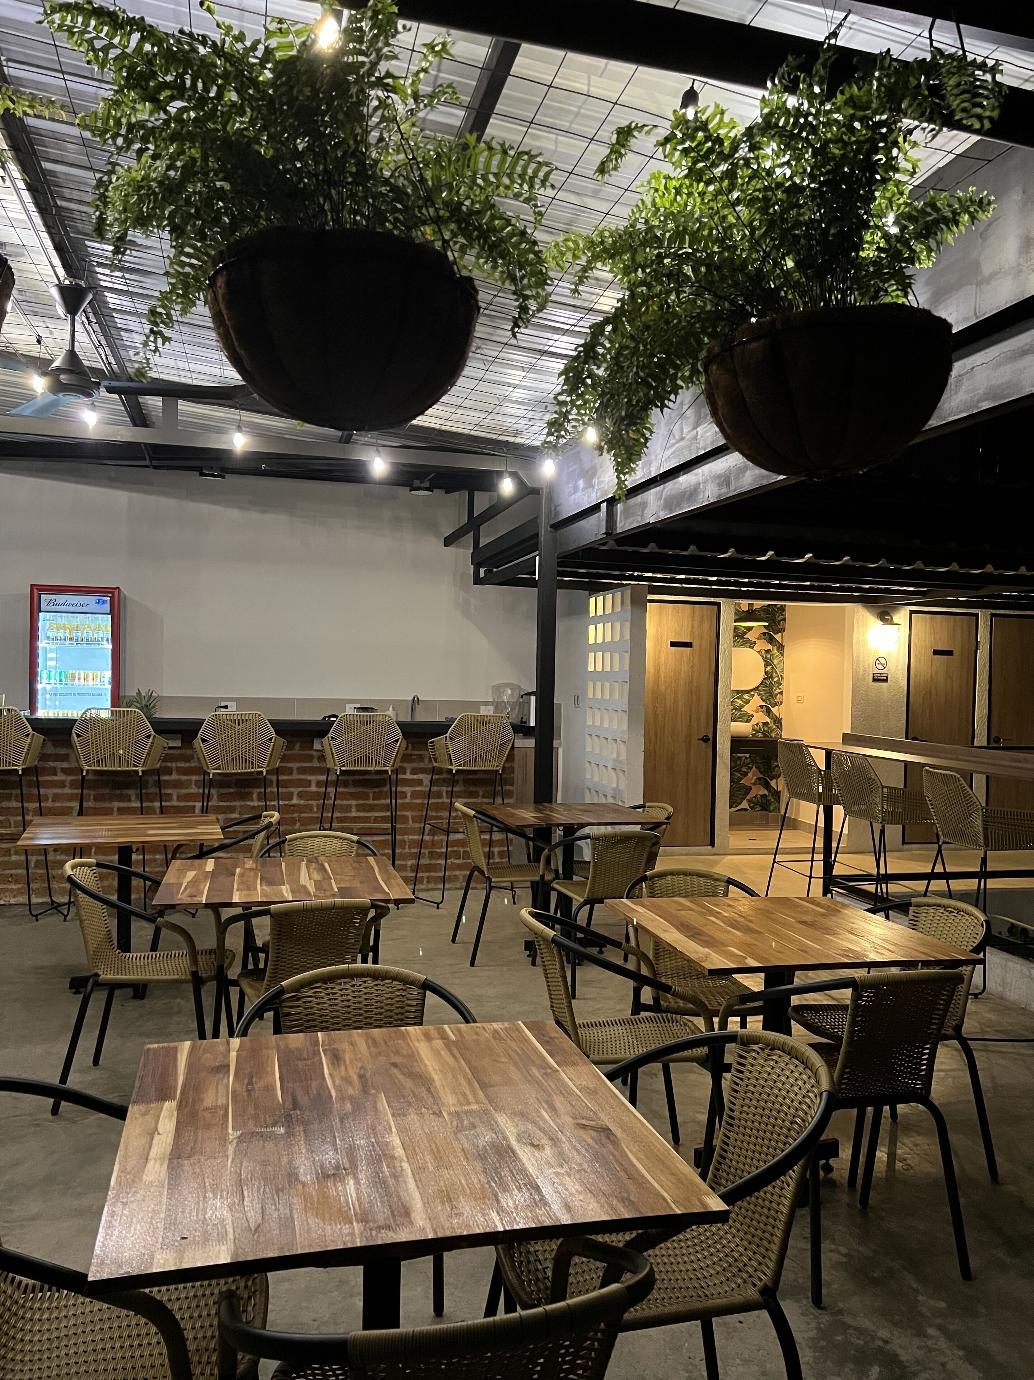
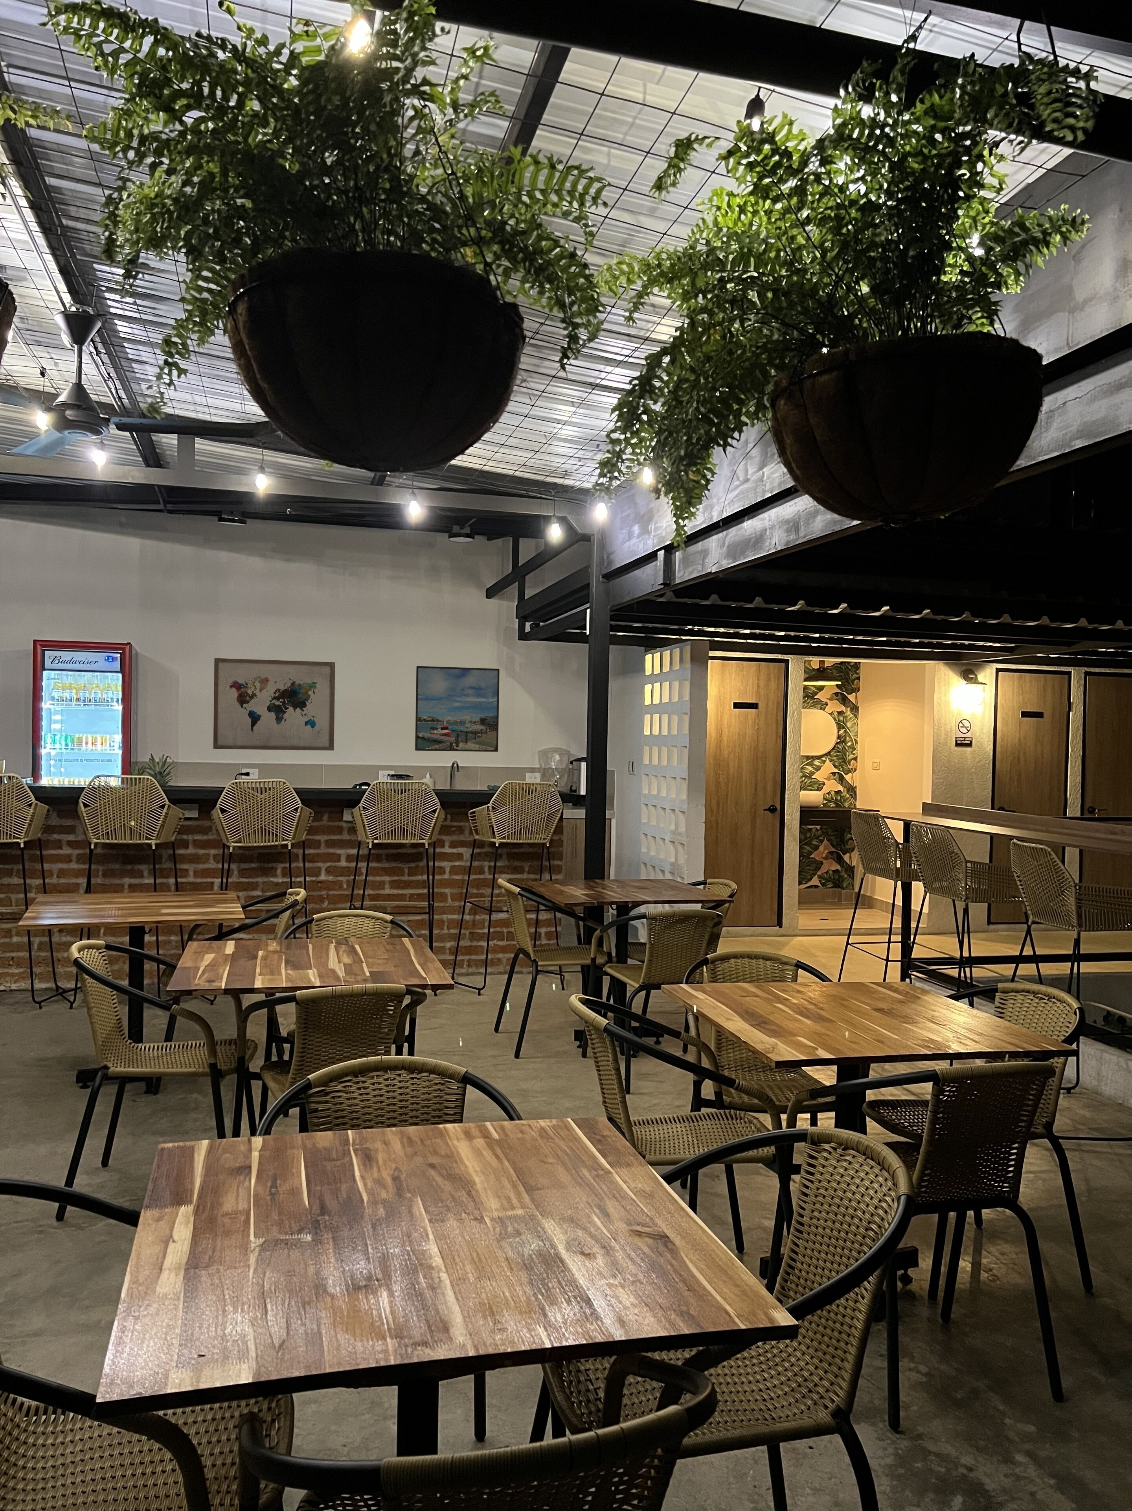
+ wall art (275, 704)
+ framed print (458, 709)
